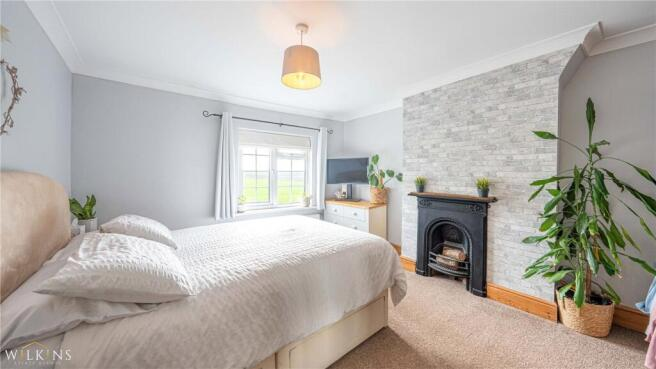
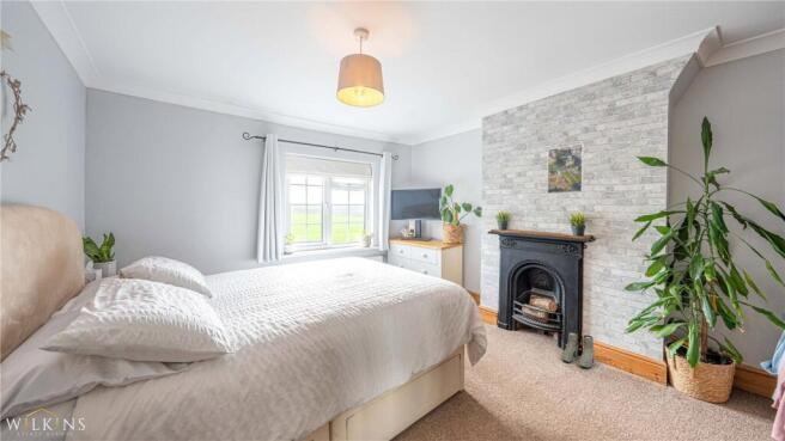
+ boots (577, 348)
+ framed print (565, 170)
